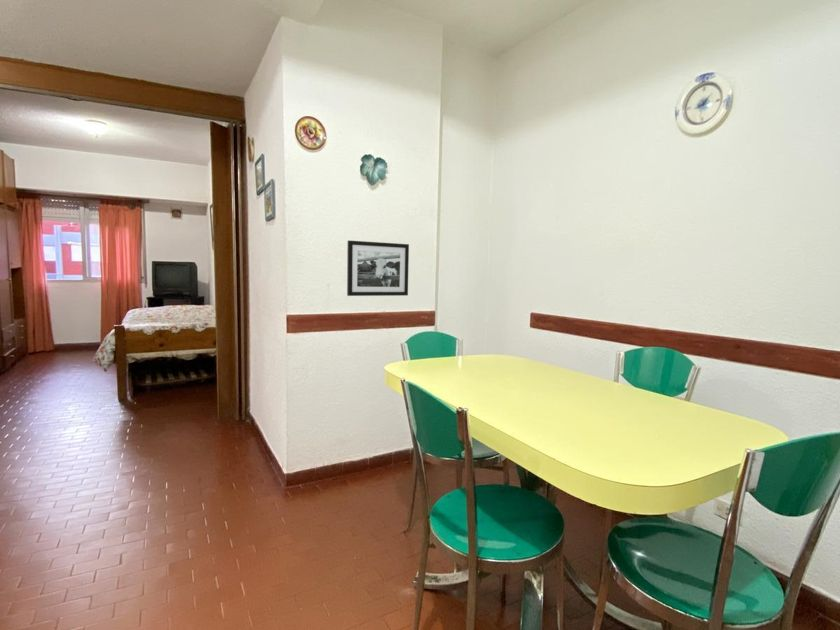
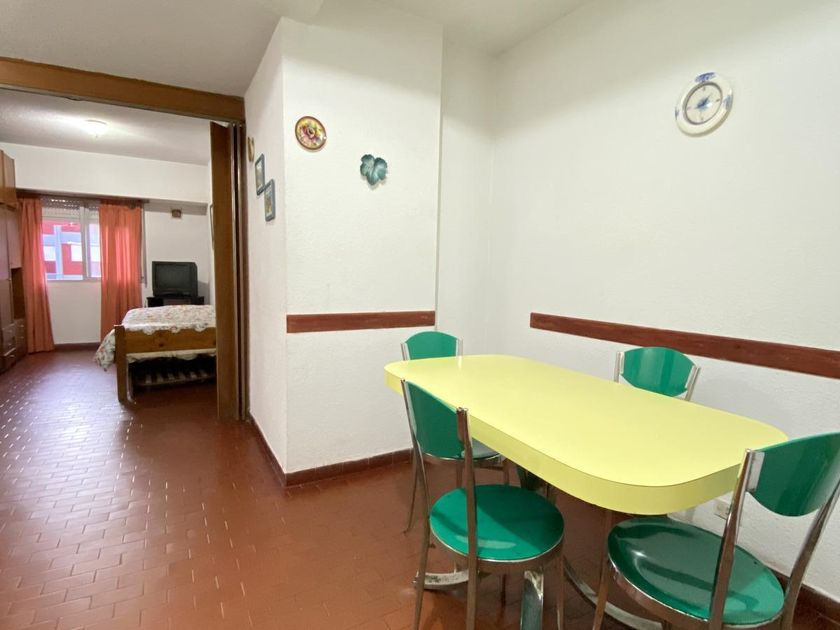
- picture frame (378, 269)
